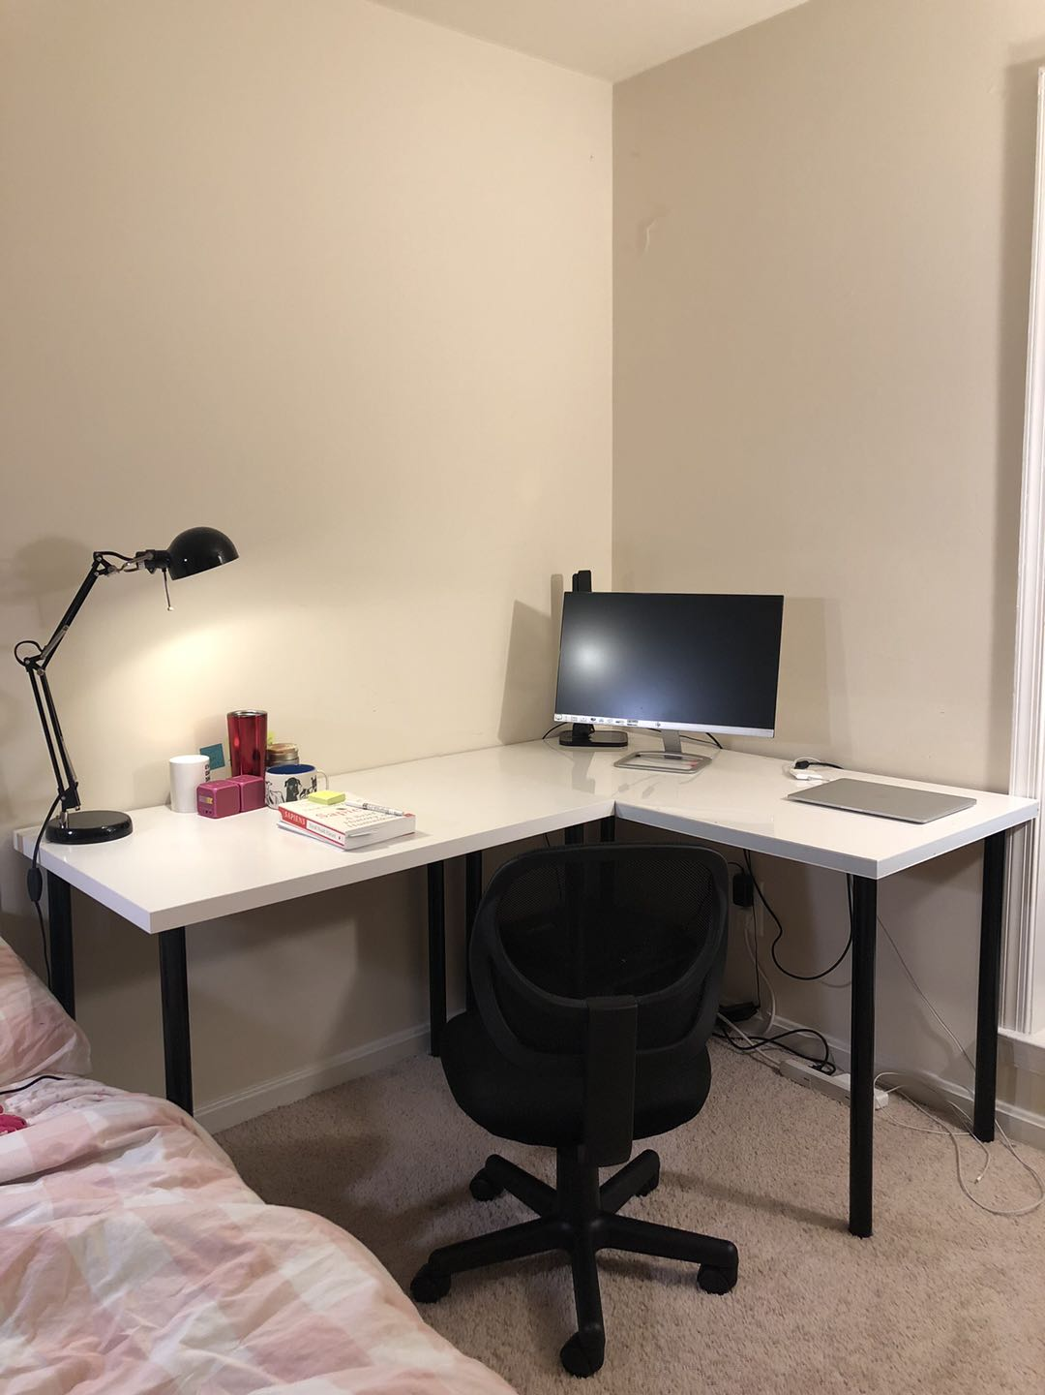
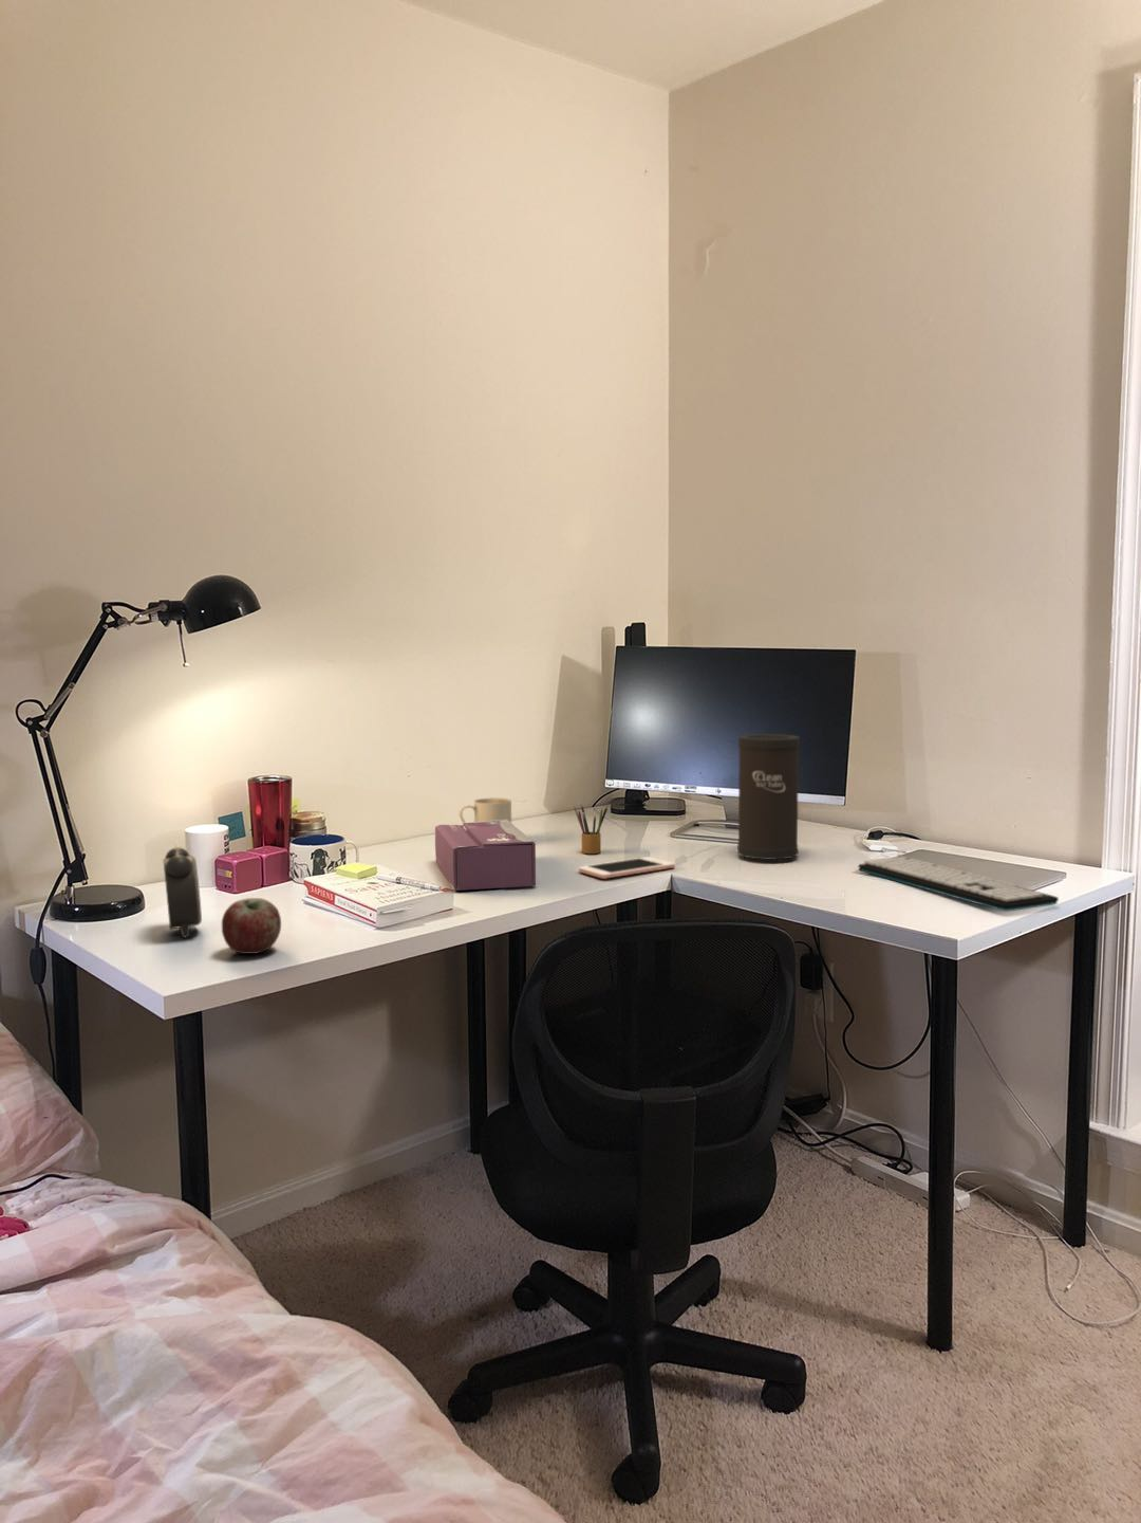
+ keyboard (950, 880)
+ mug (485, 820)
+ tissue box (483, 853)
+ cell phone (627, 867)
+ pencil box (593, 829)
+ alarm clock (182, 886)
+ speaker (768, 796)
+ apple (252, 926)
